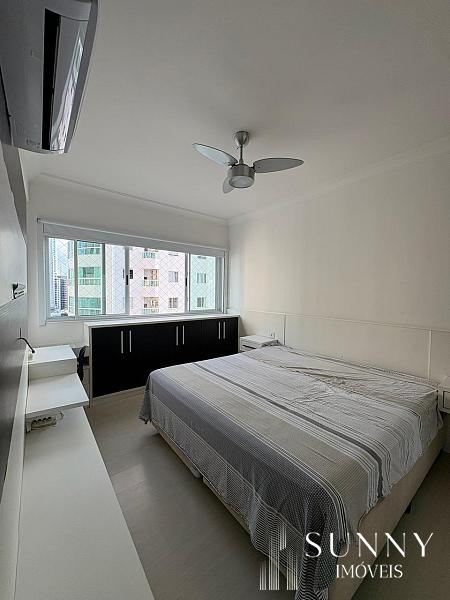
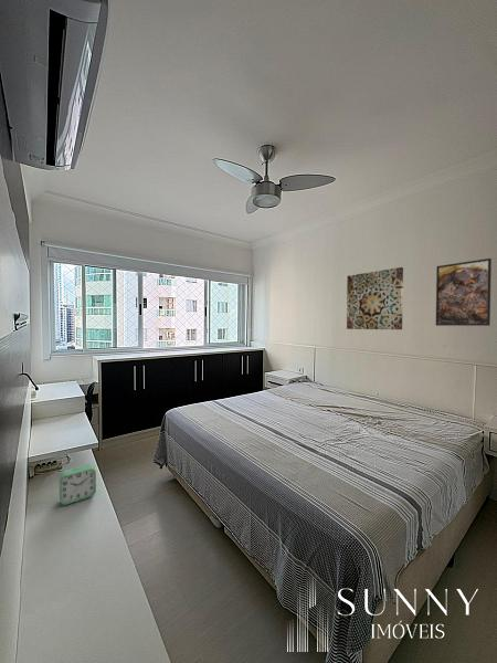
+ wall art (372, 301)
+ alarm clock (77, 483)
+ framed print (462, 294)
